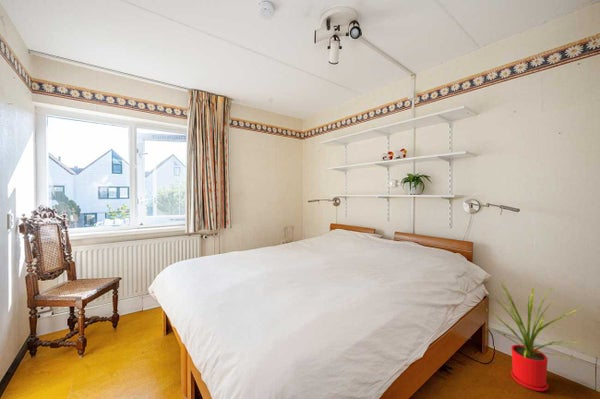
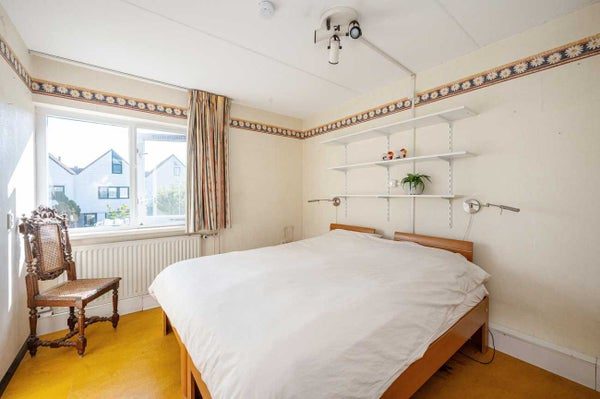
- house plant (529, 333)
